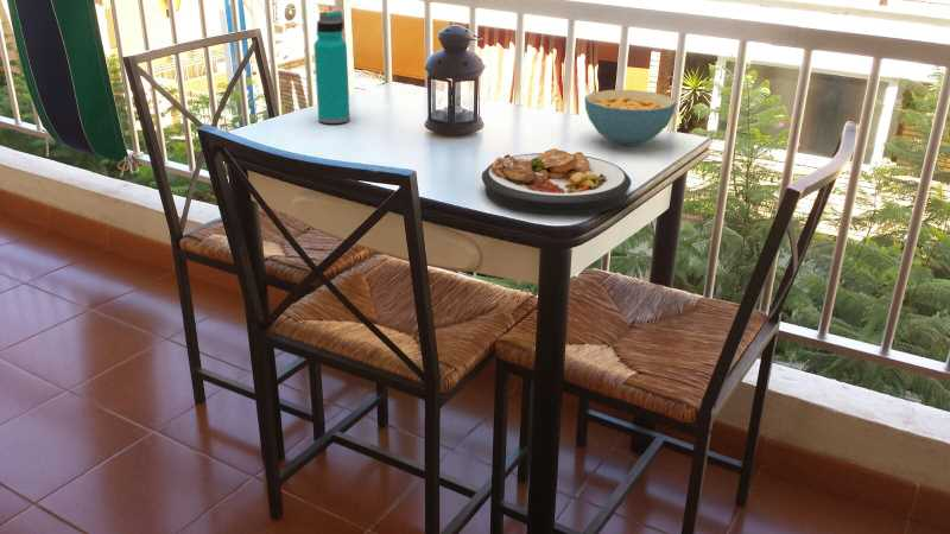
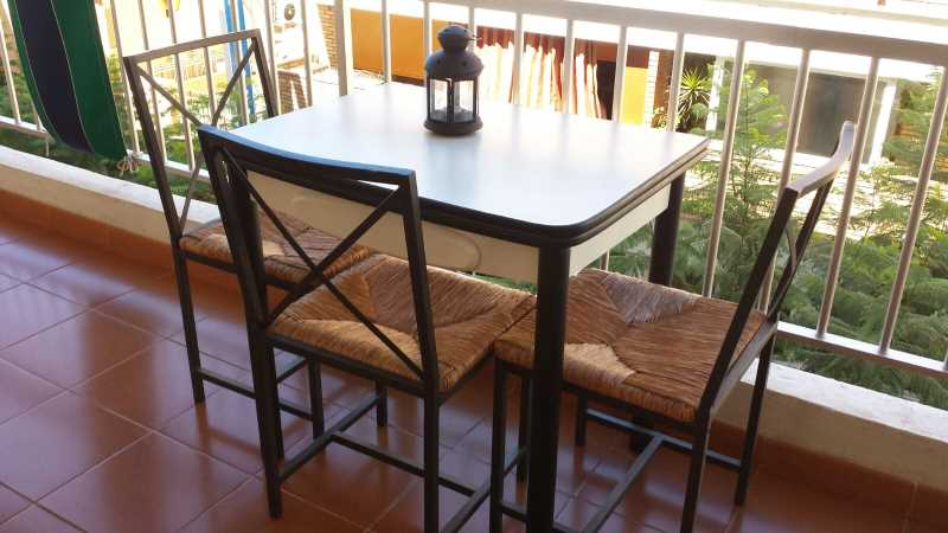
- water bottle (331, 66)
- plate (556, 176)
- cereal bowl (628, 121)
